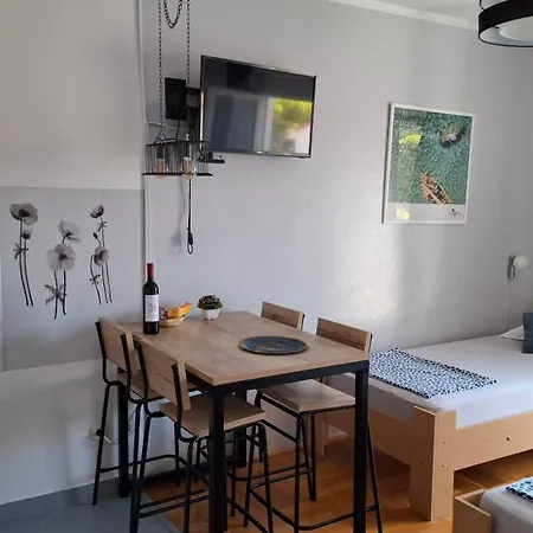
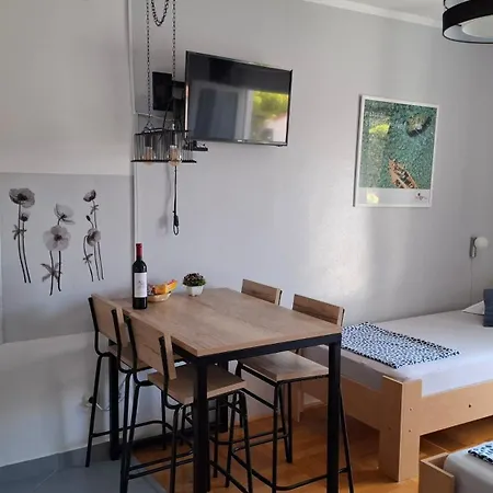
- plate (272, 345)
